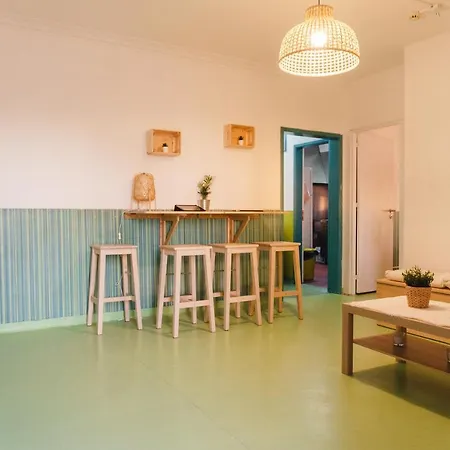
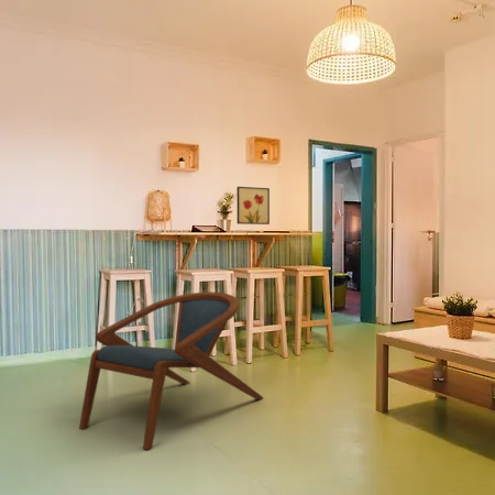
+ wall art (253, 206)
+ armchair (175, 354)
